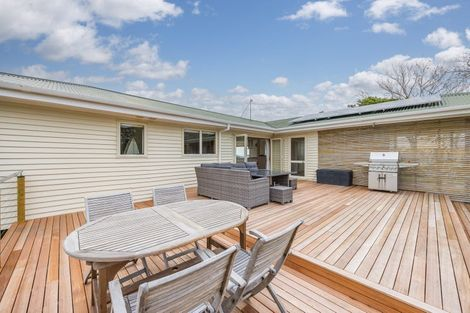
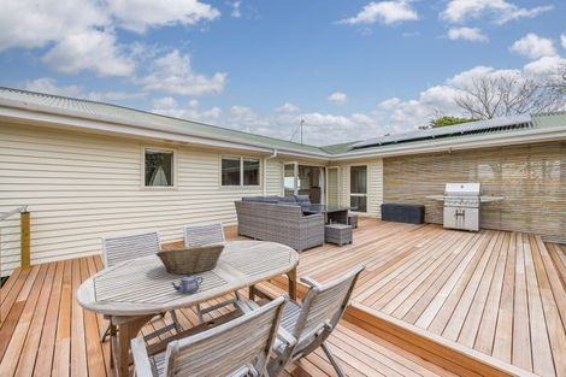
+ fruit basket (191, 255)
+ teapot (187, 283)
